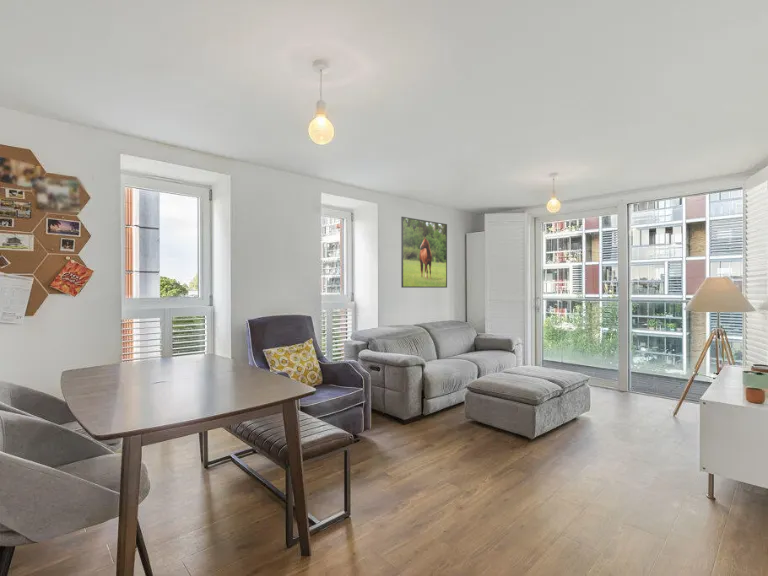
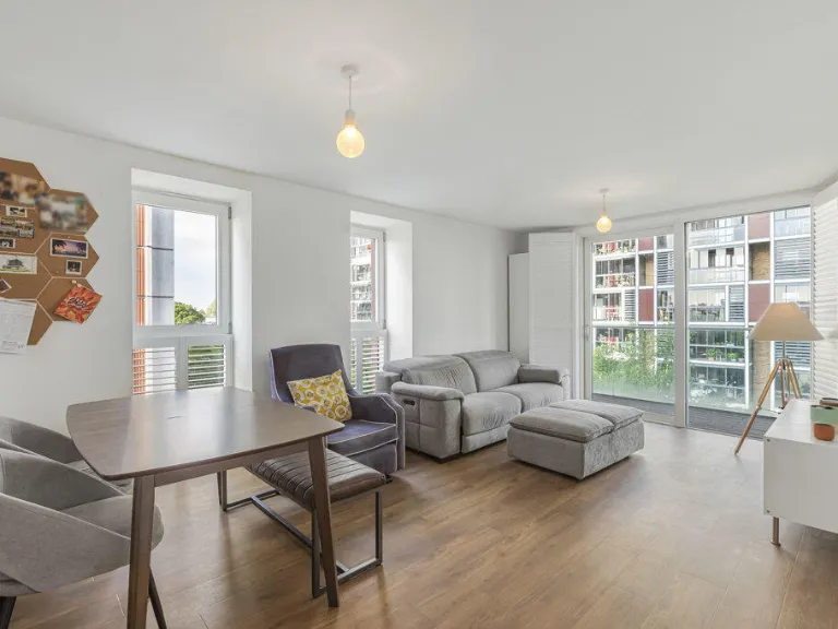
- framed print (425, 254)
